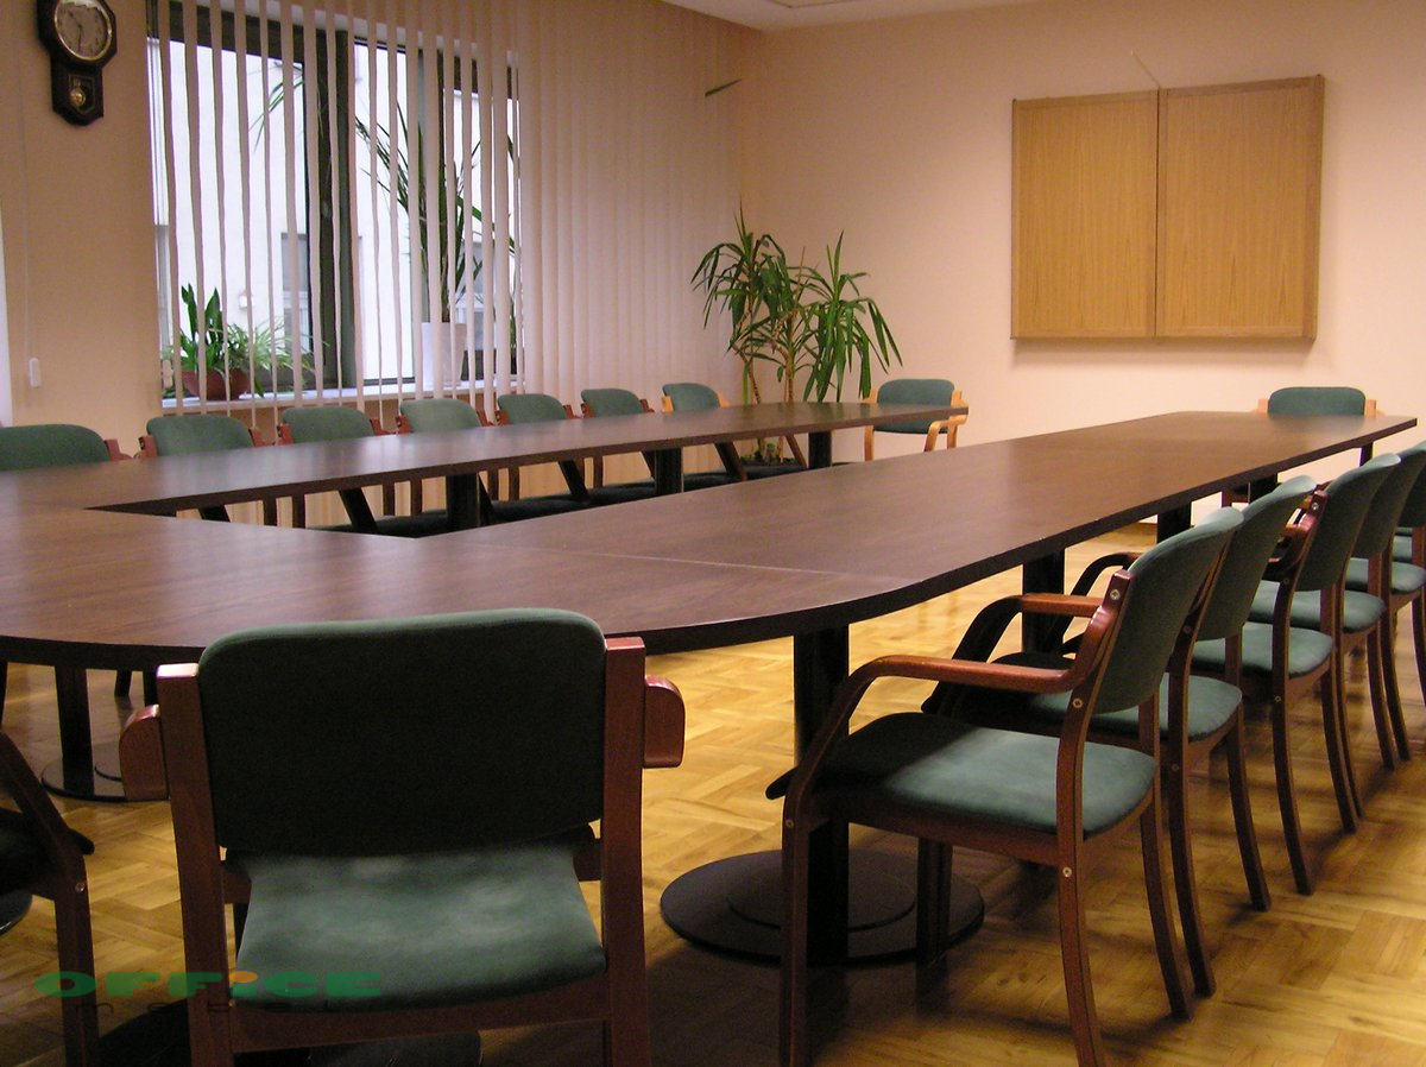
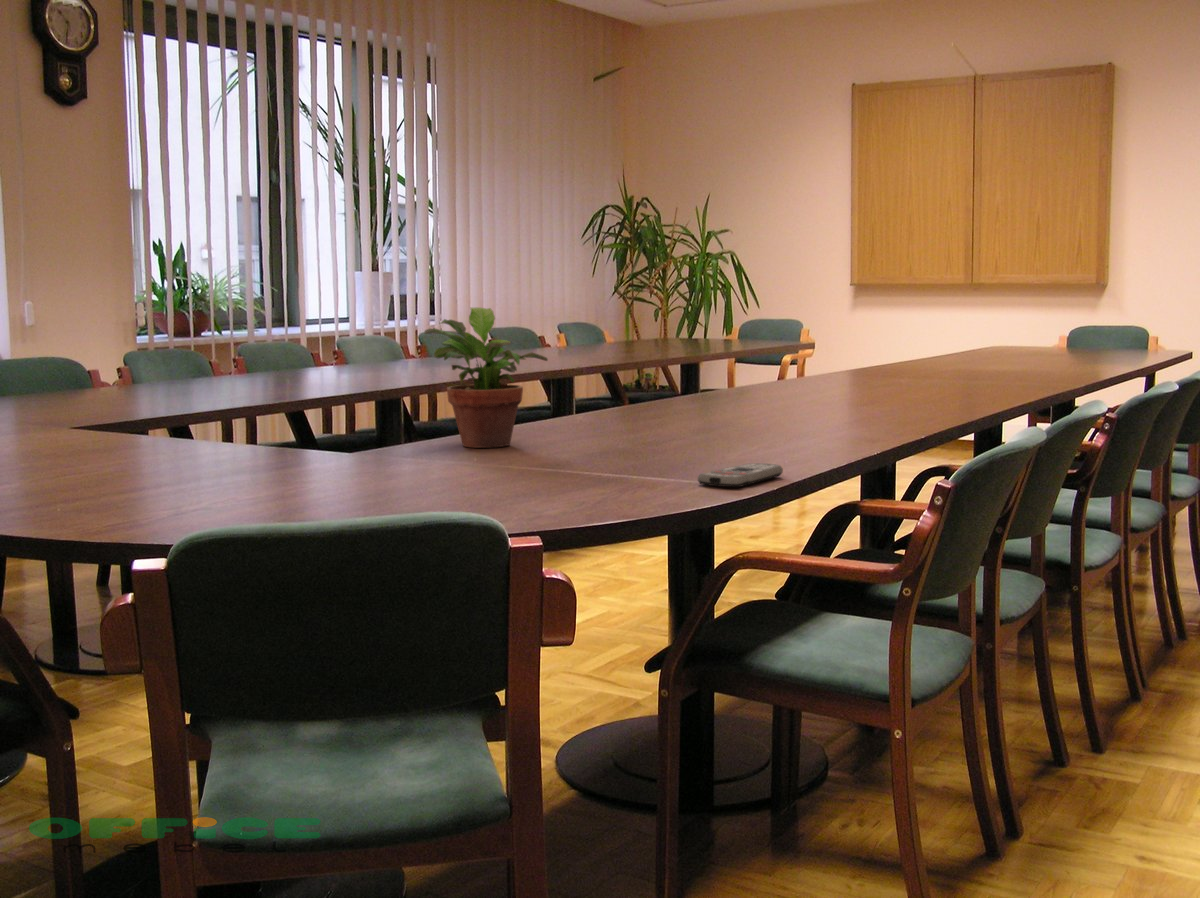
+ remote control (743, 475)
+ potted plant (486, 377)
